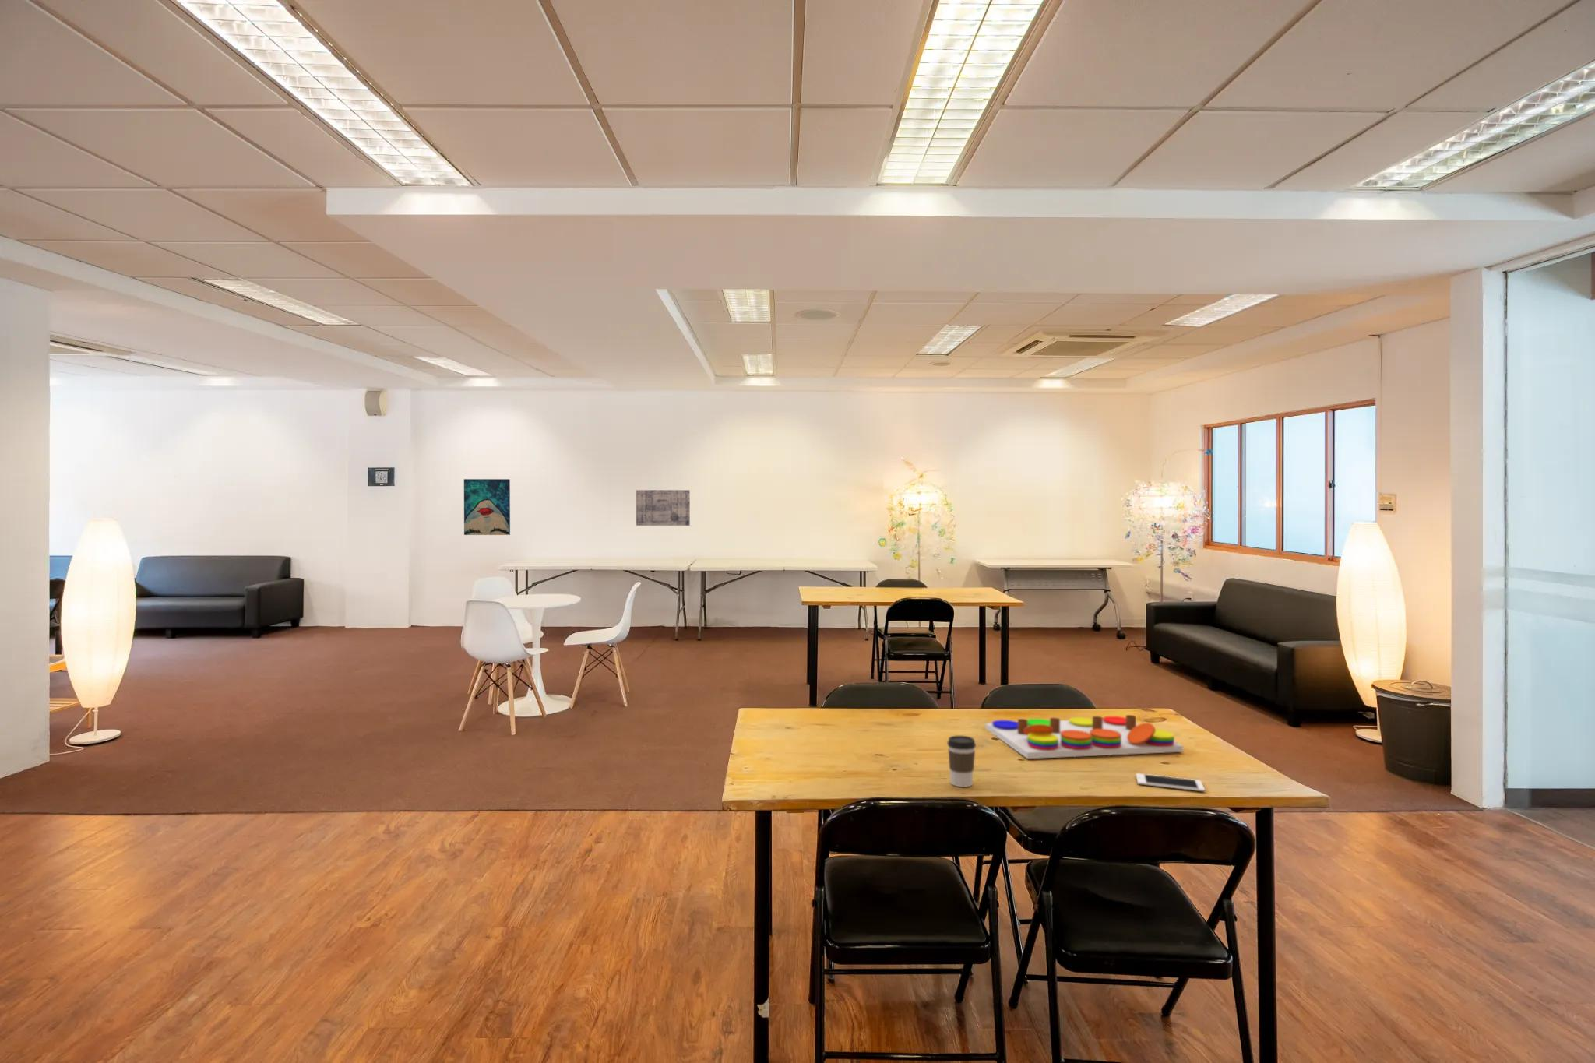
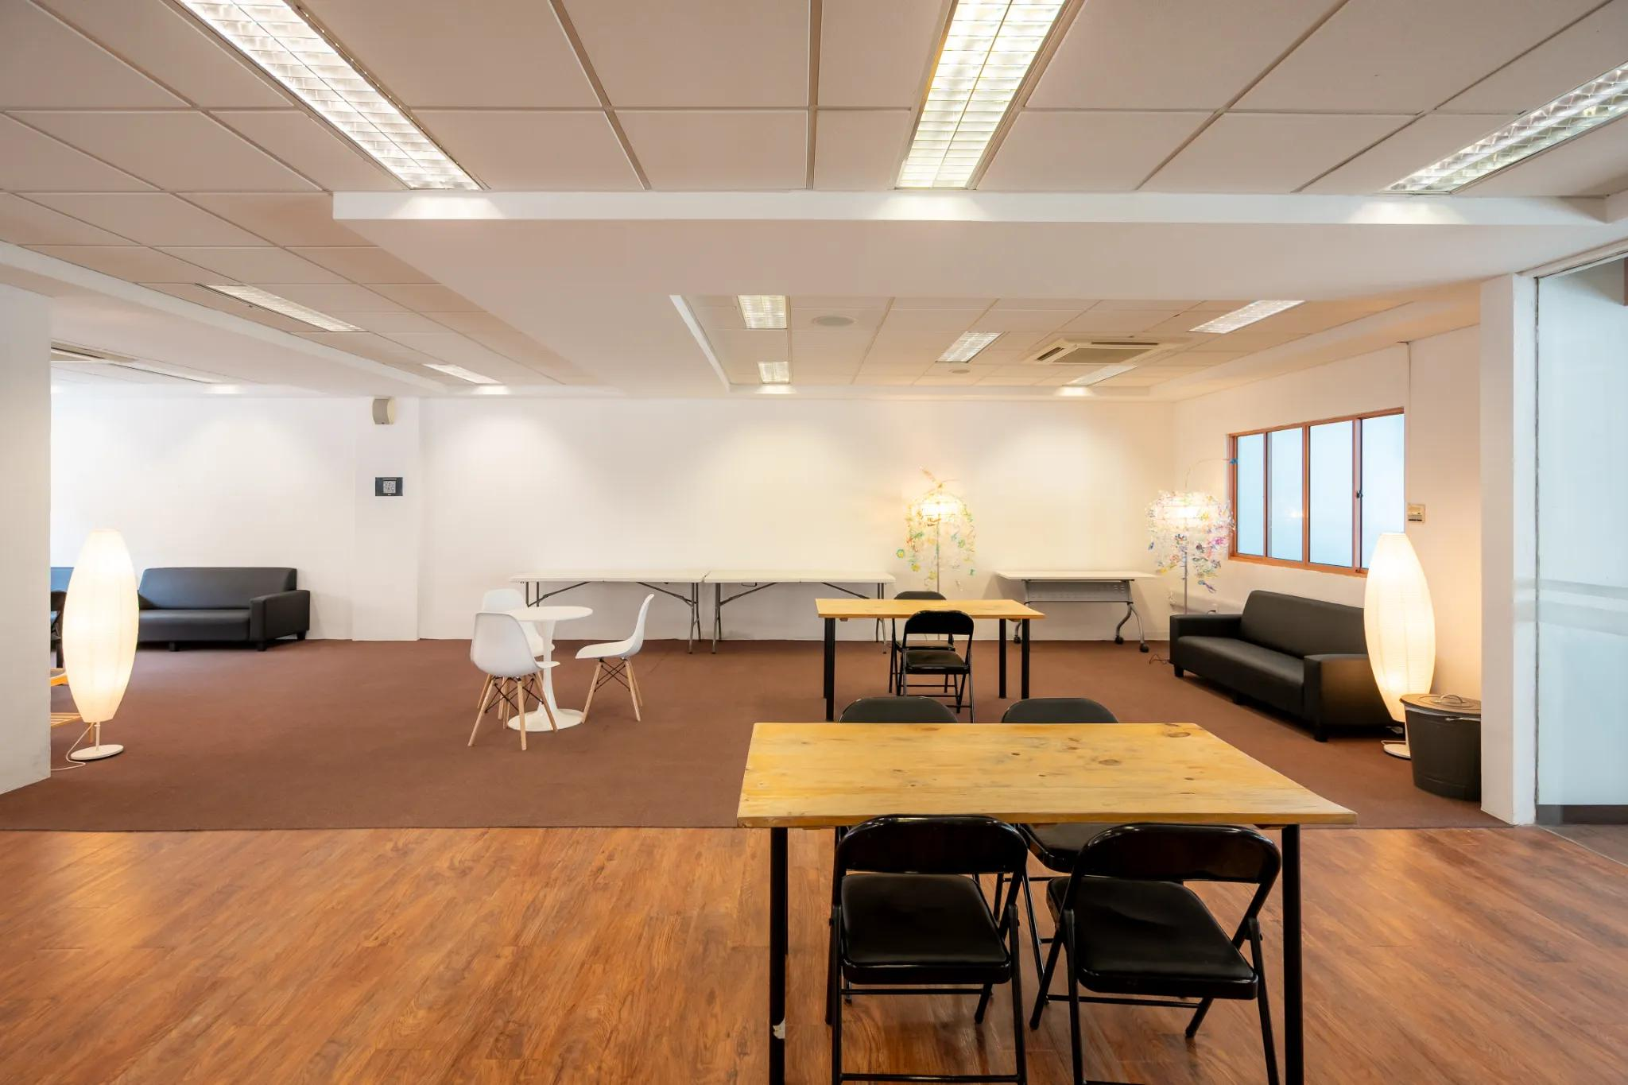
- cell phone (1169, 782)
- wall art (486, 507)
- wall art (663, 508)
- board game (1079, 727)
- coffee cup (961, 760)
